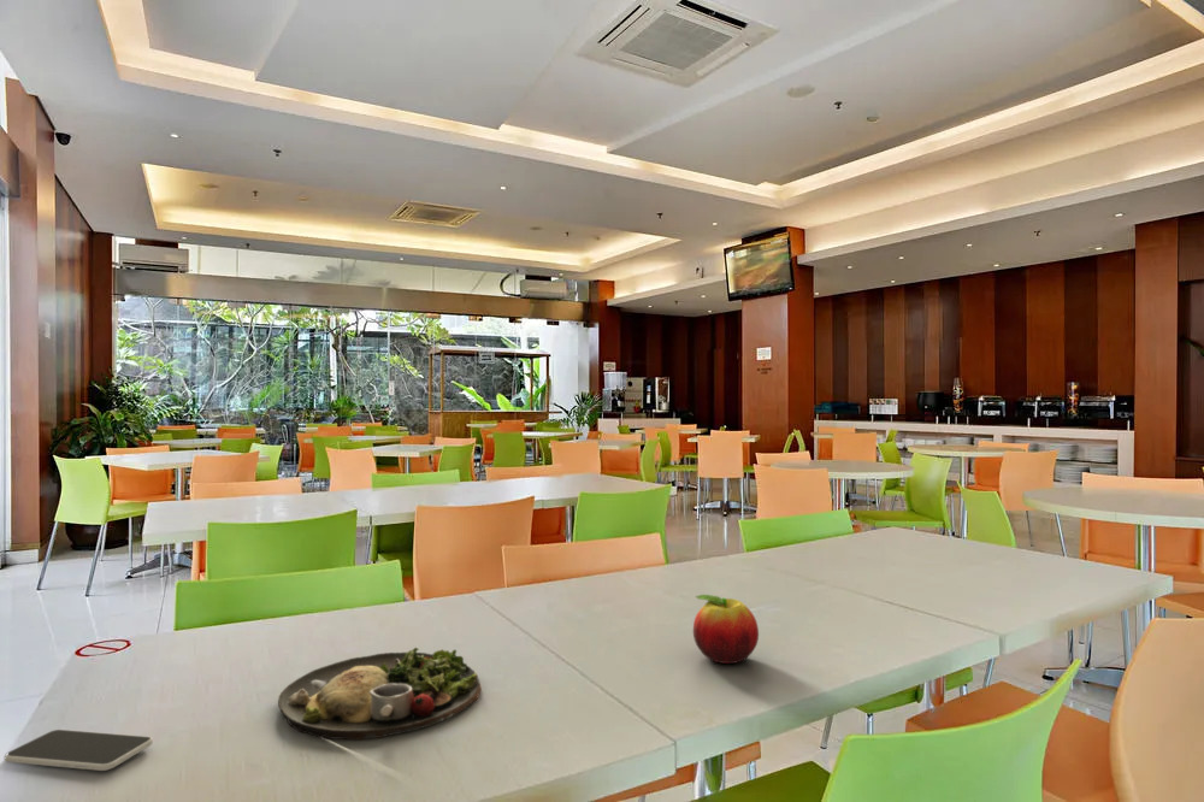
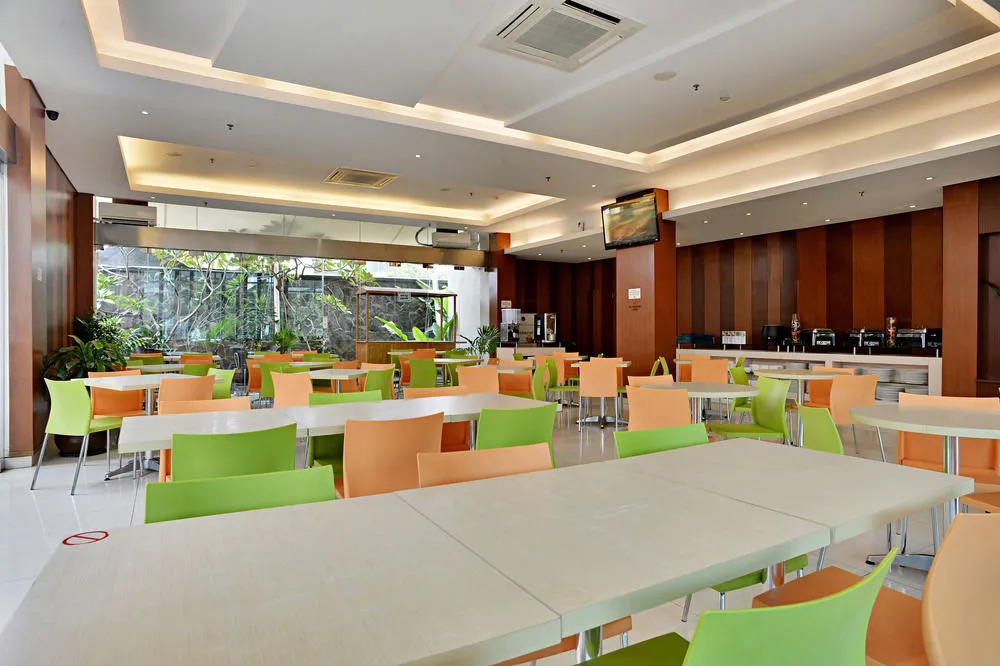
- fruit (725, 627)
- dinner plate (383, 676)
- smartphone (79, 749)
